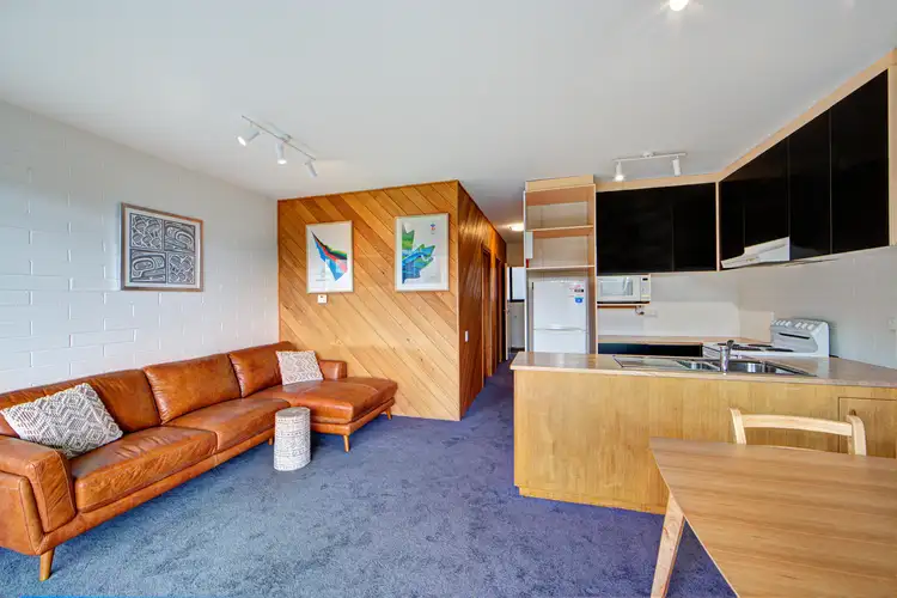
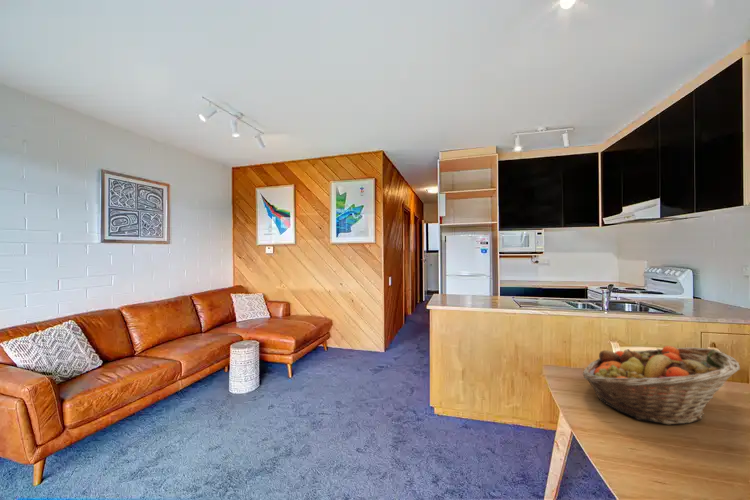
+ fruit basket (652, 375)
